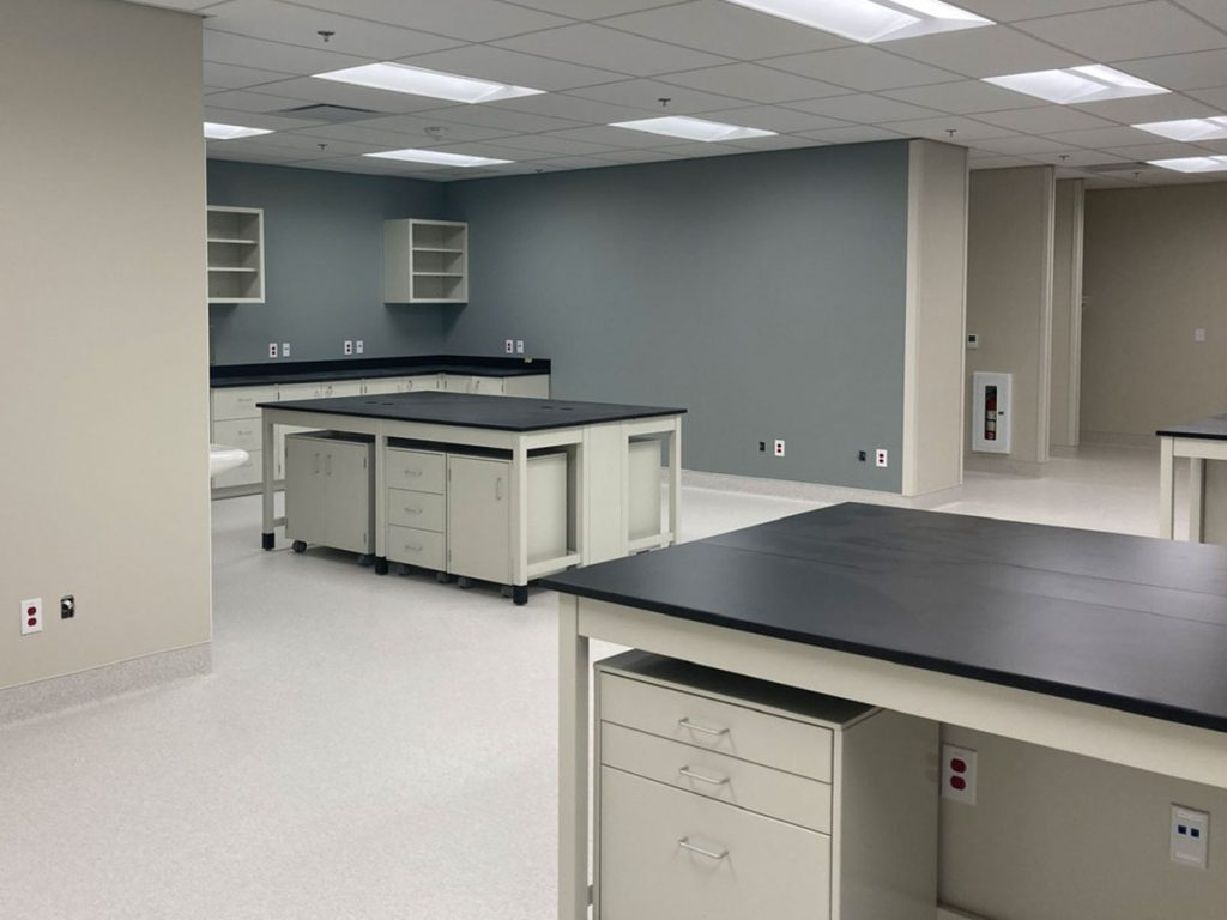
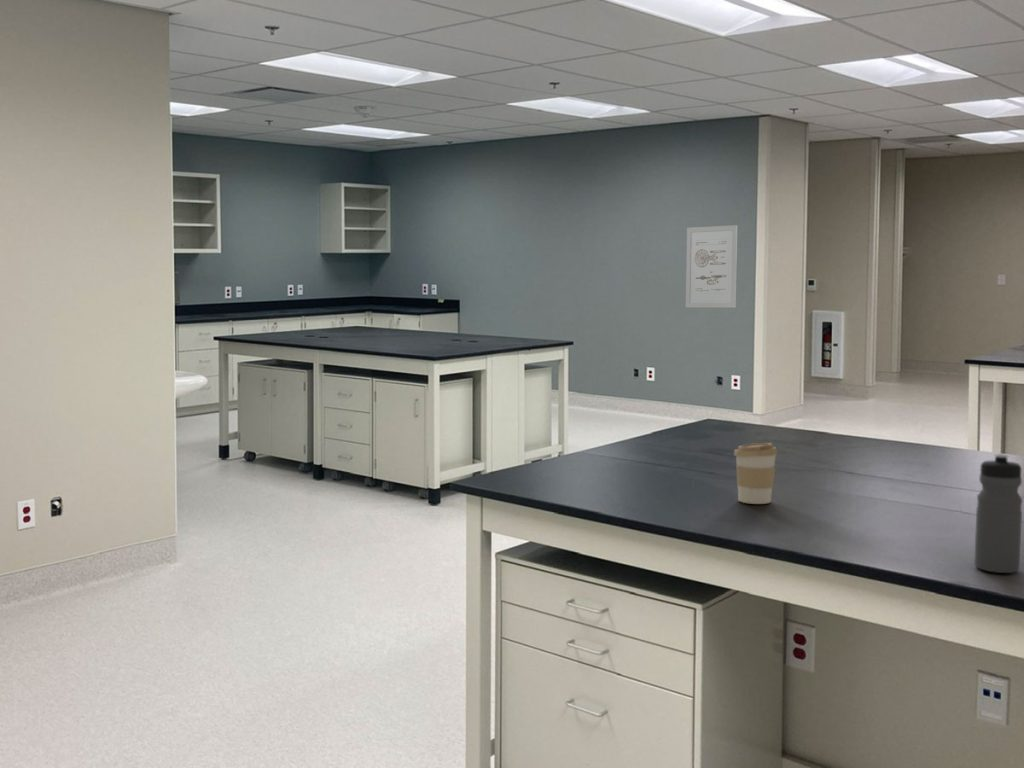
+ wall art (711, 267)
+ water bottle (998, 511)
+ coffee cup (755, 472)
